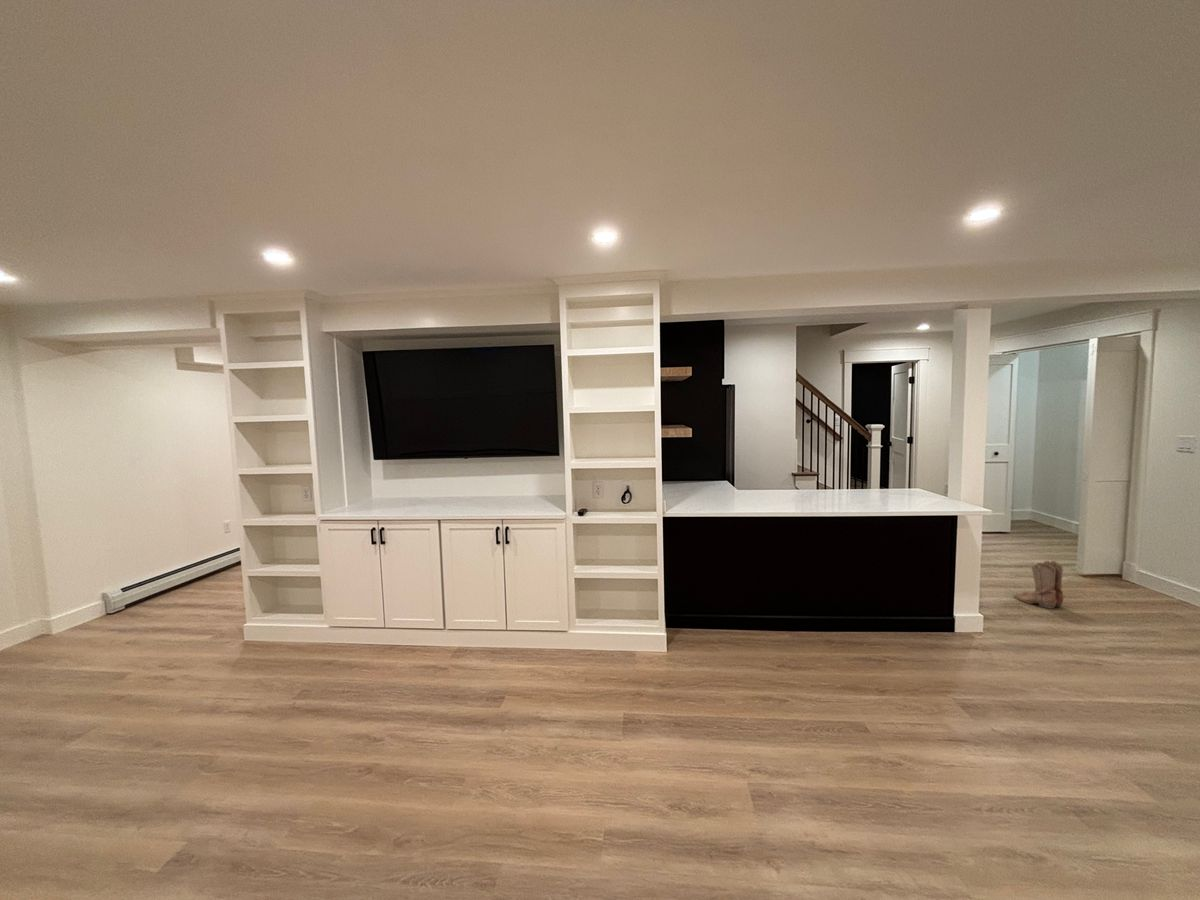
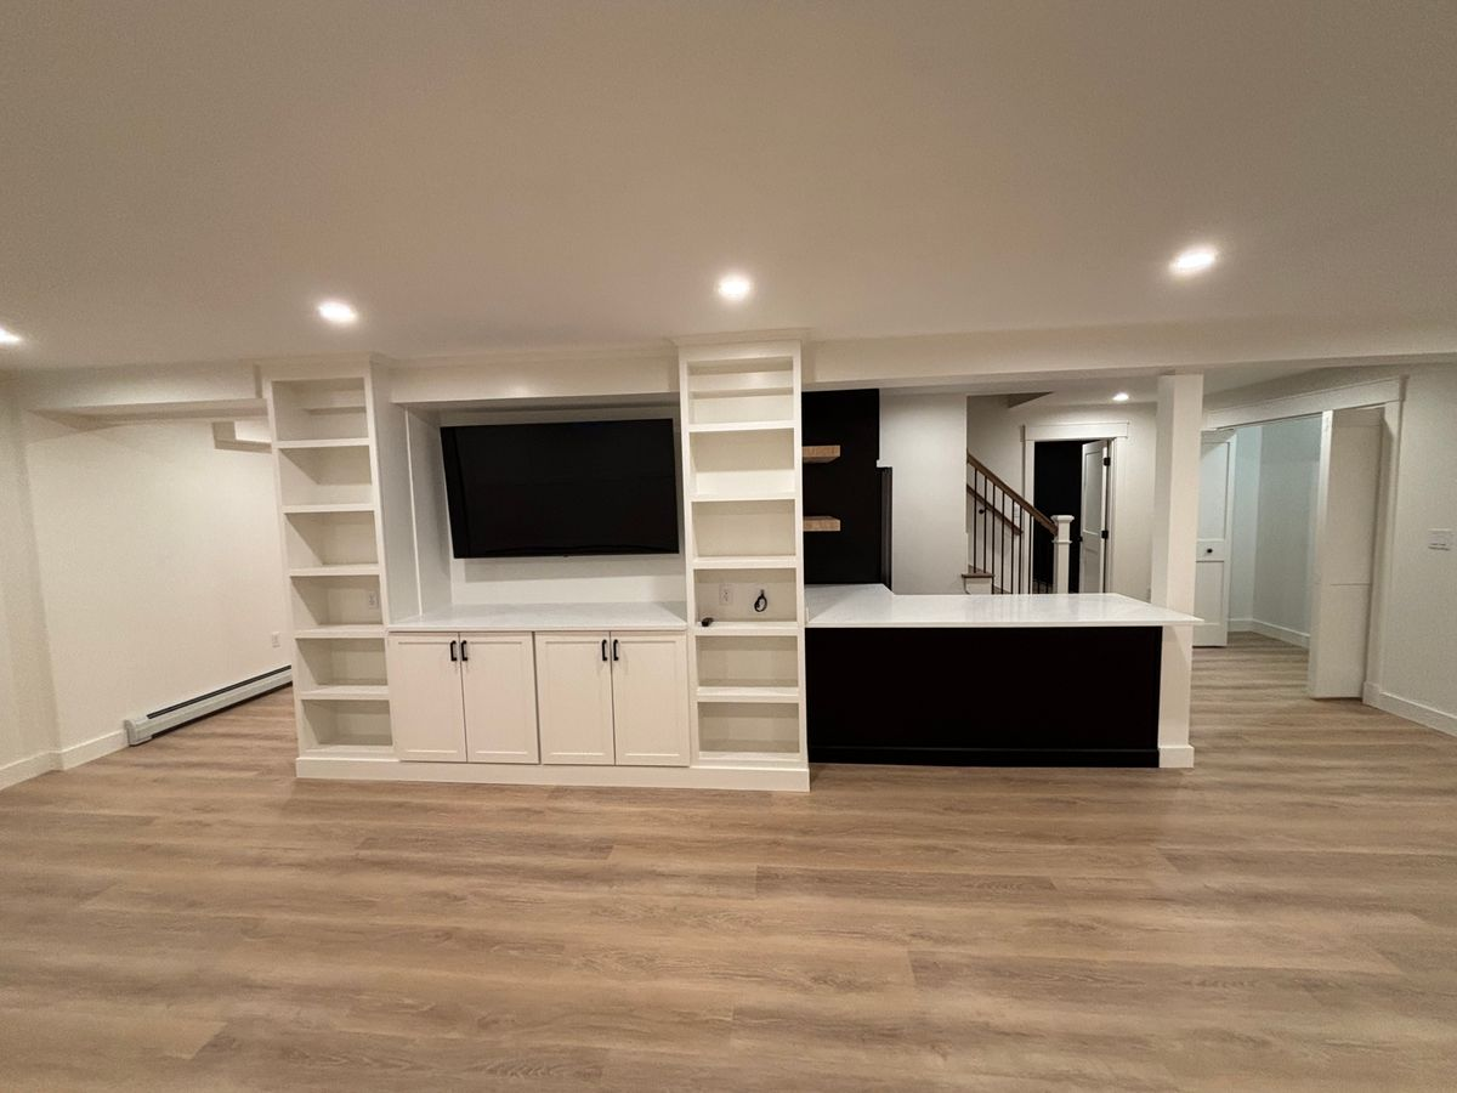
- boots (1038, 580)
